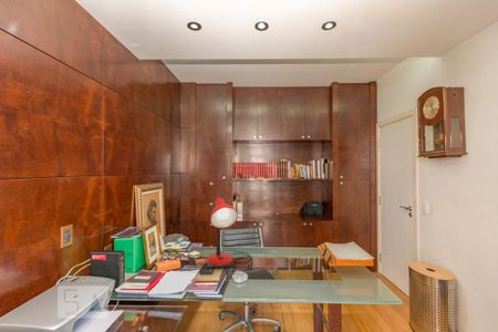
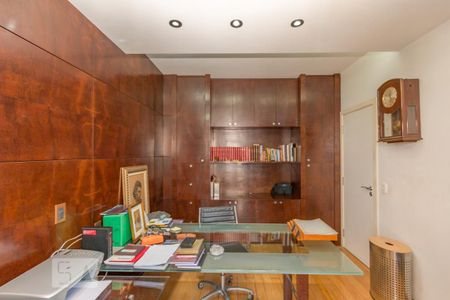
- desk lamp (228, 226)
